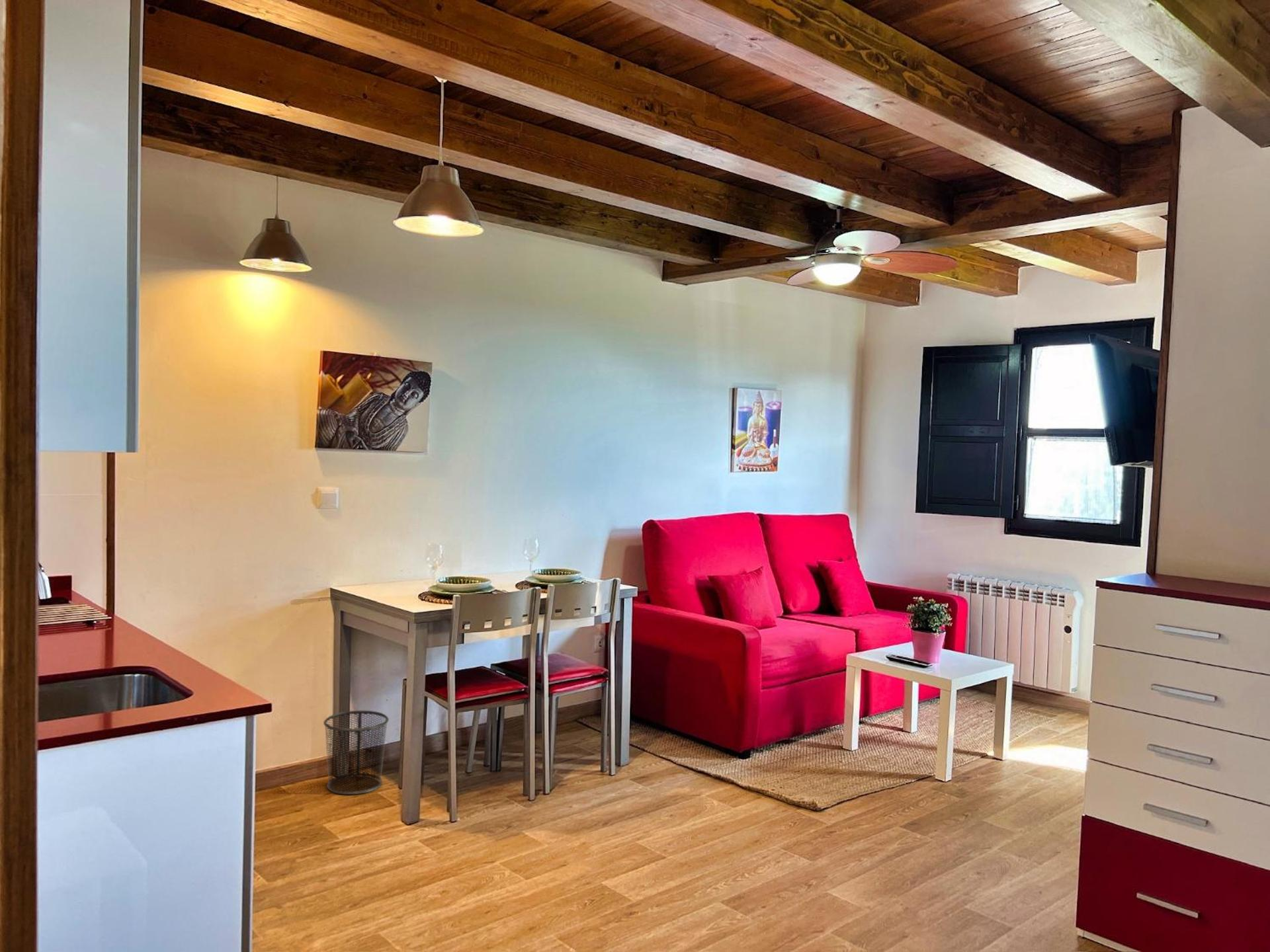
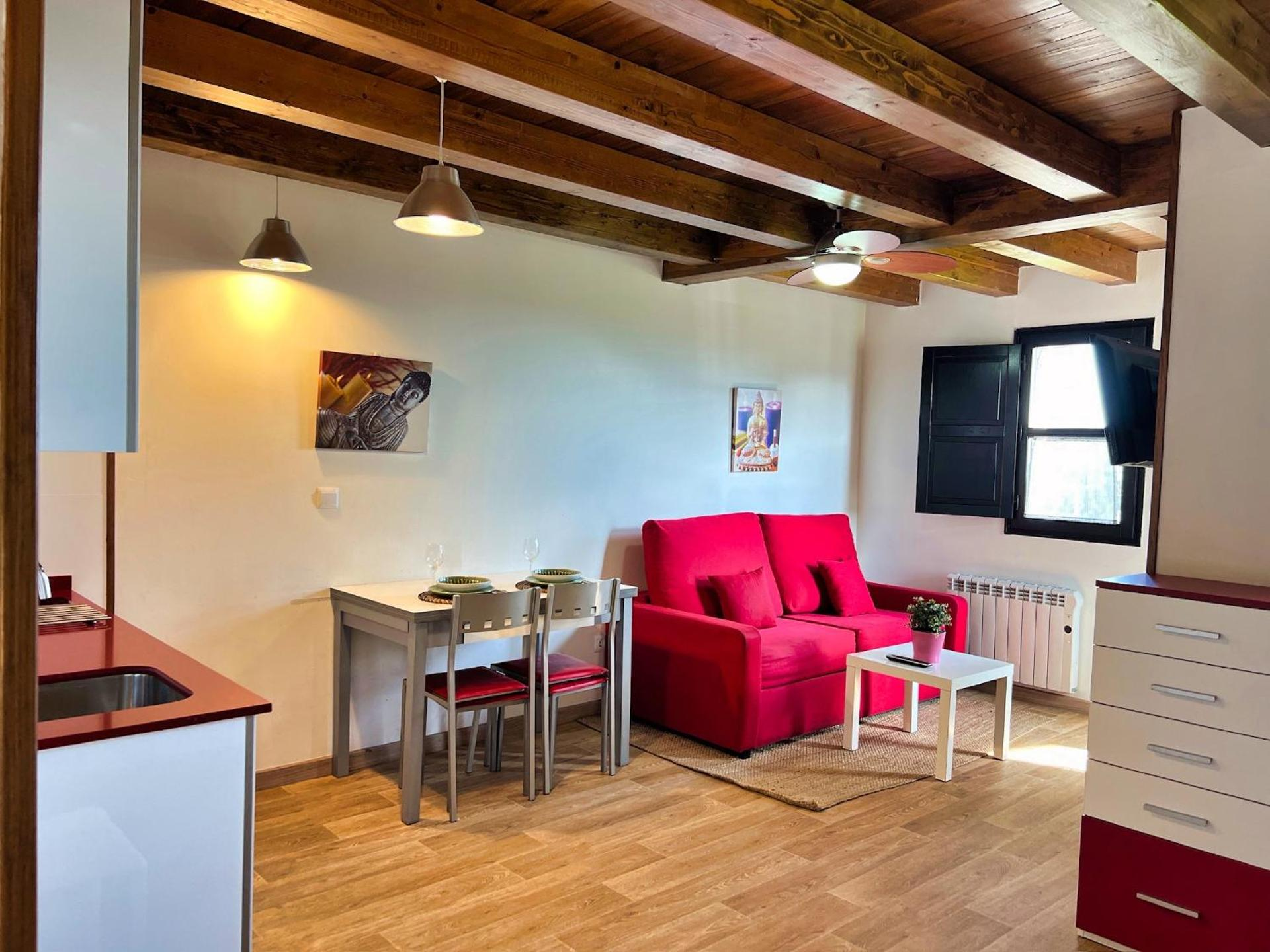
- waste bin (355, 752)
